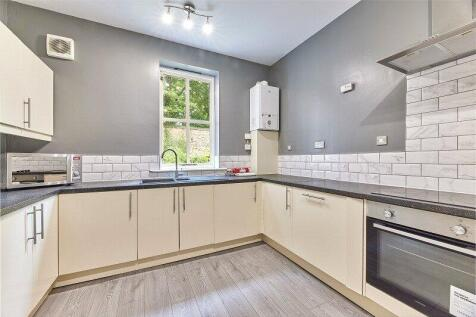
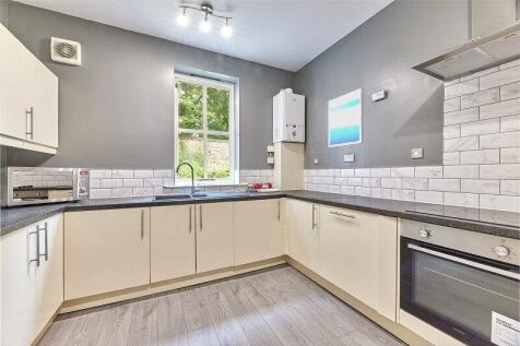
+ wall art (344, 120)
